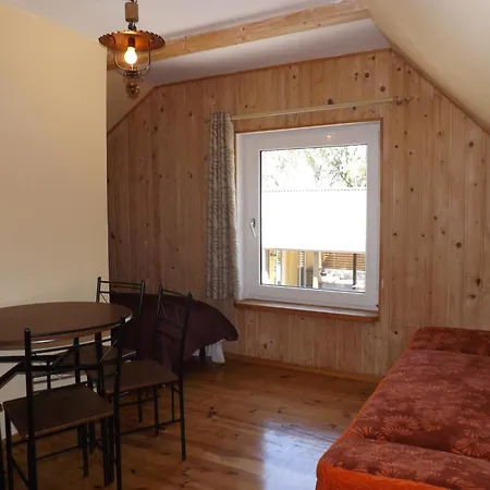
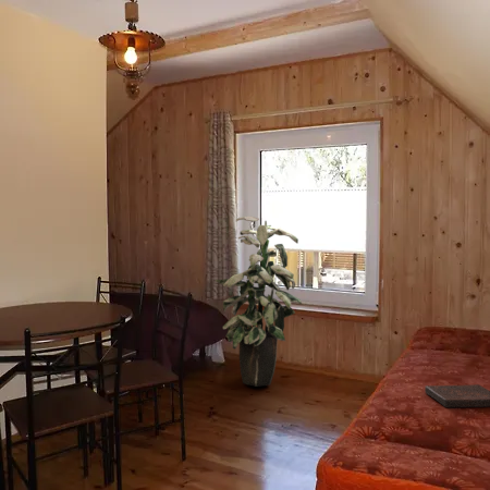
+ book (463, 395)
+ indoor plant (256, 299)
